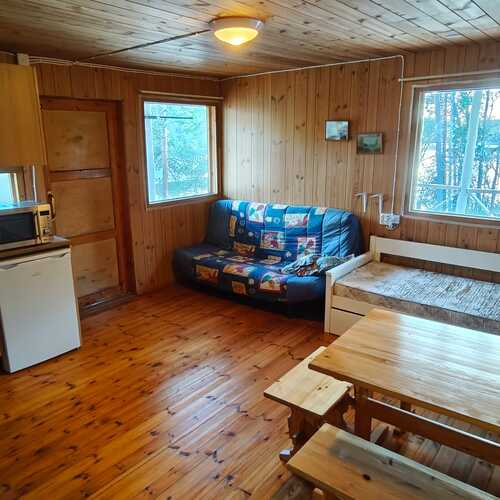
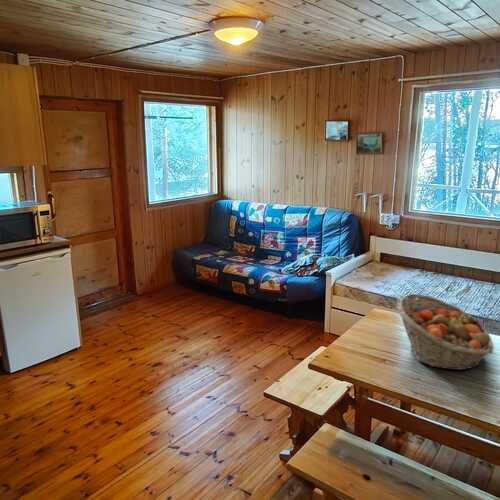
+ fruit basket (442, 329)
